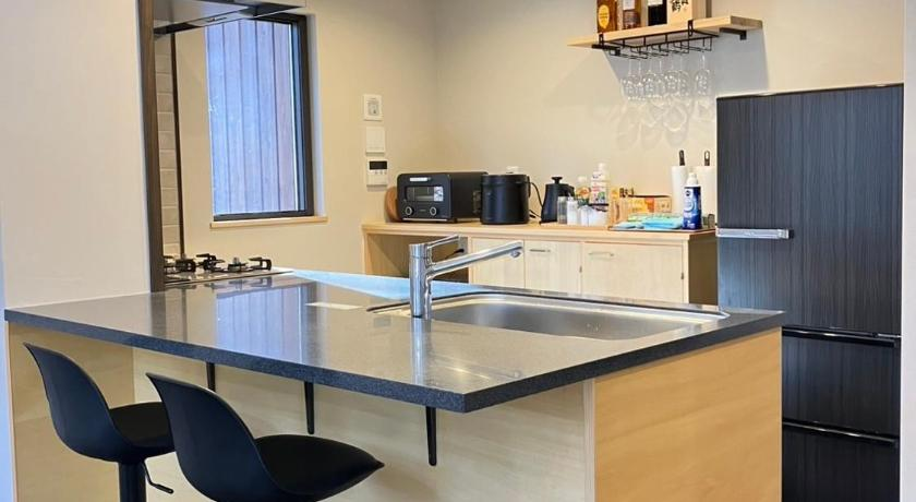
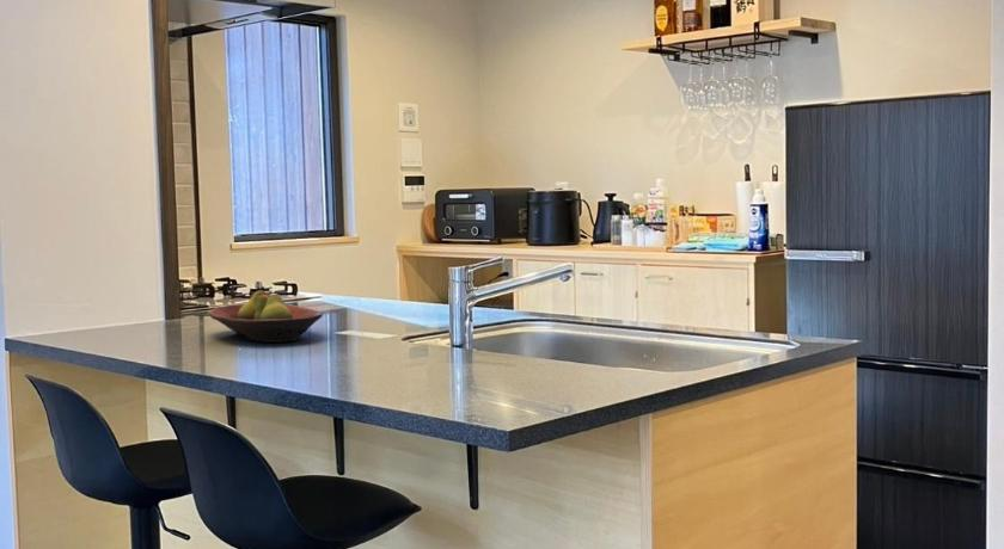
+ fruit bowl (264, 314)
